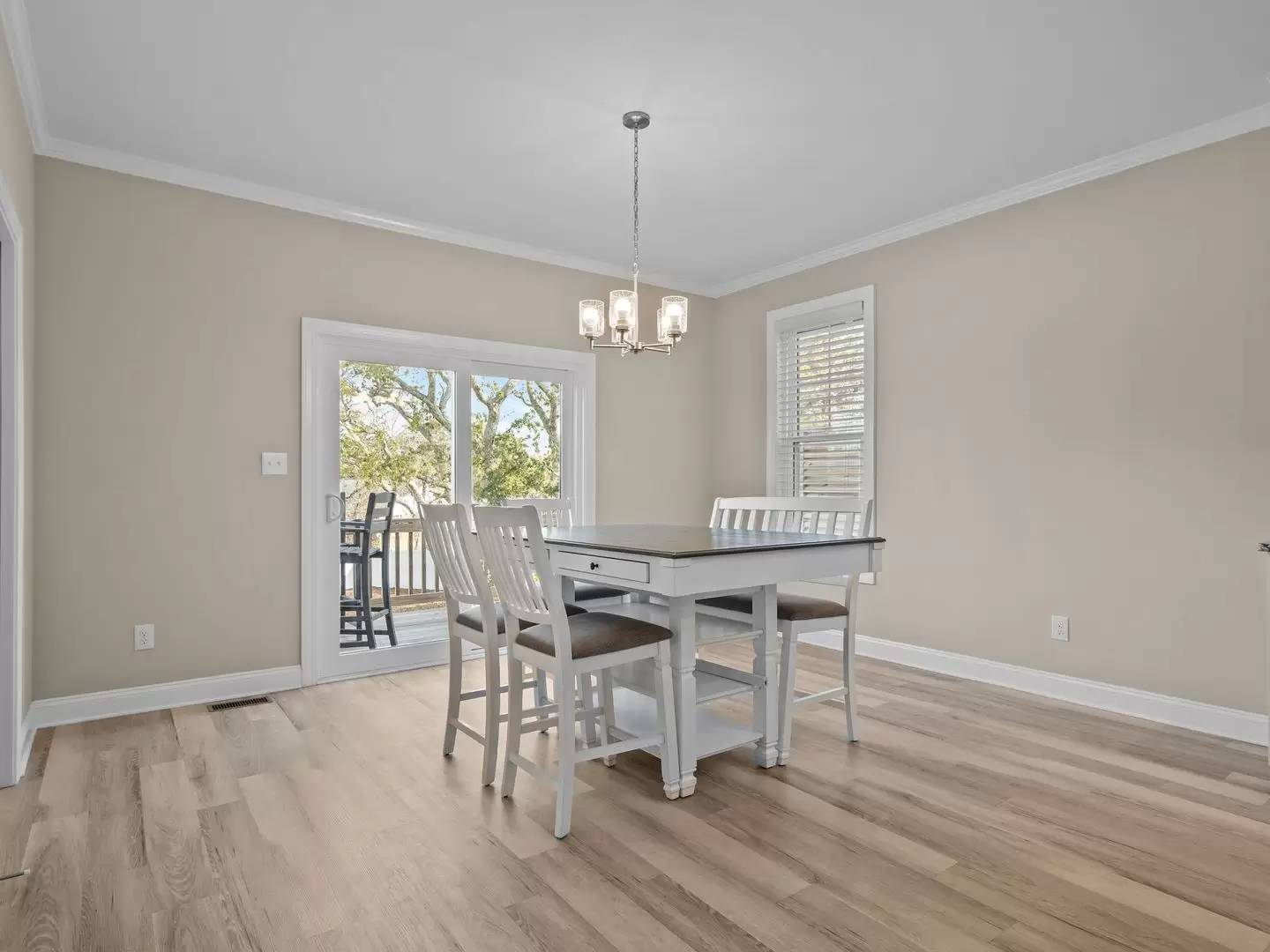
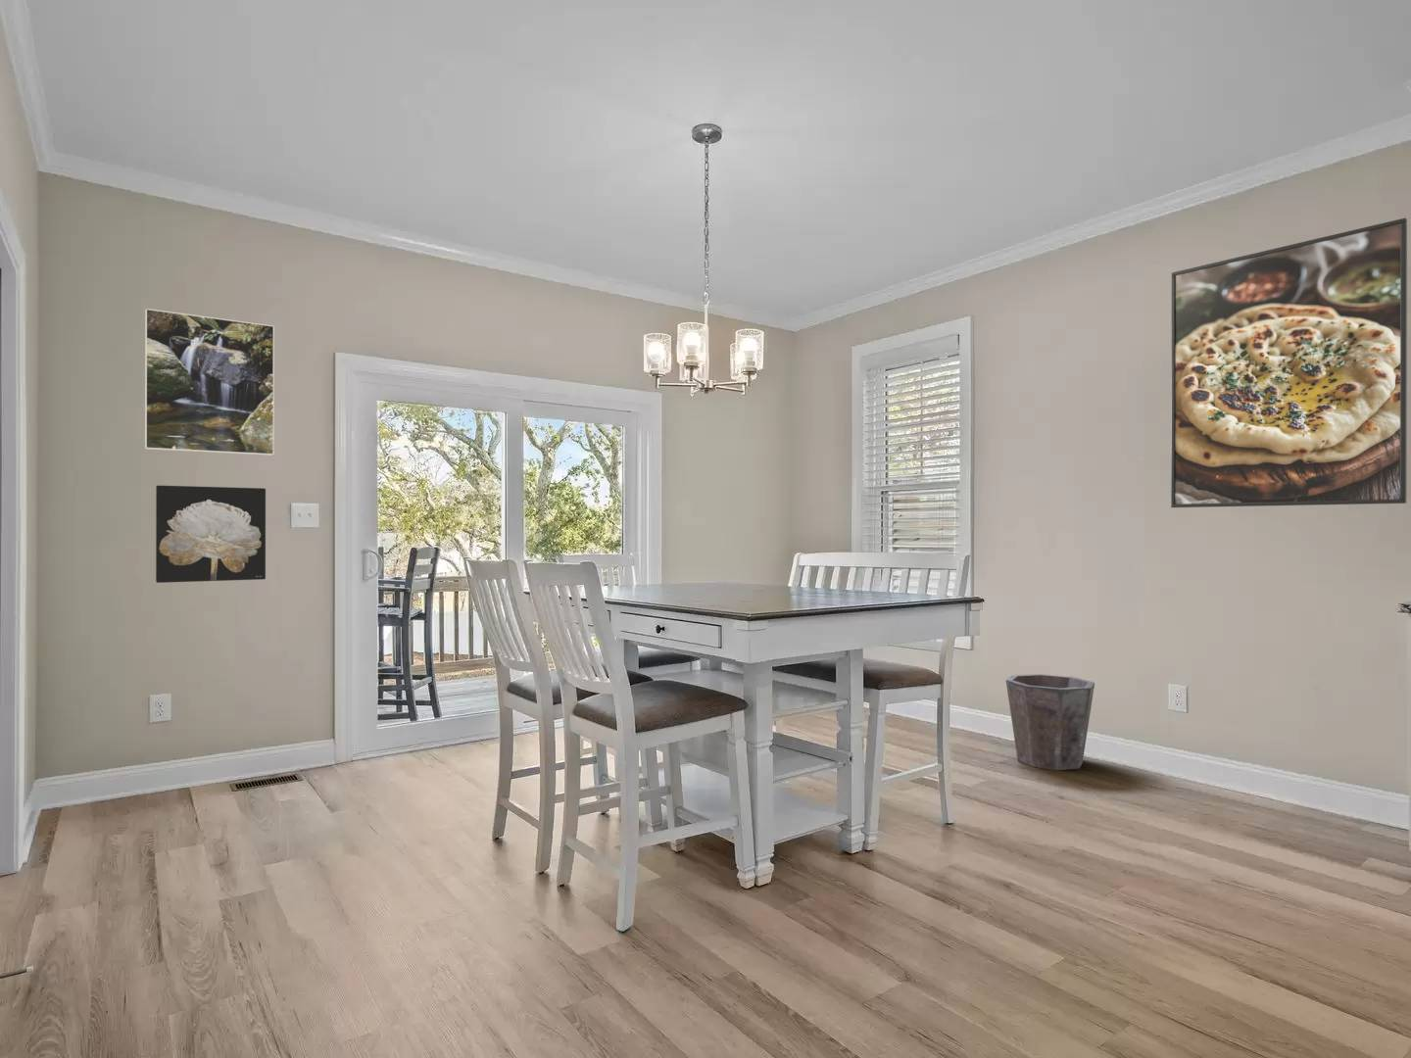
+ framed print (211, 385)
+ waste bin (1050, 721)
+ wall art (211, 533)
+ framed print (1278, 376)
